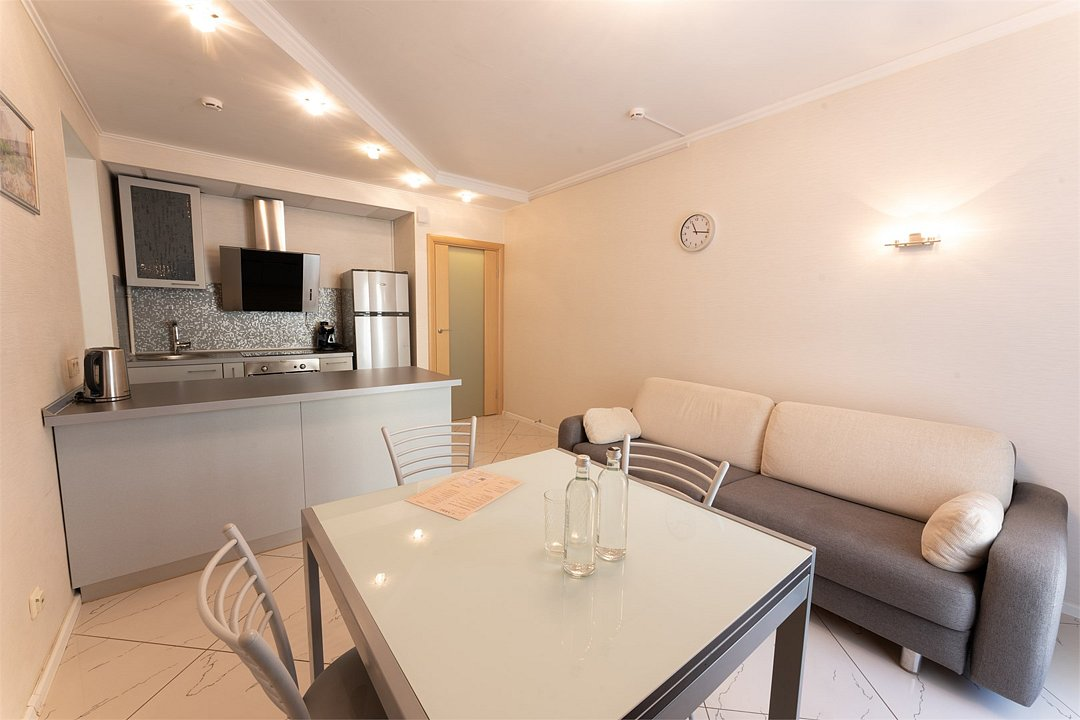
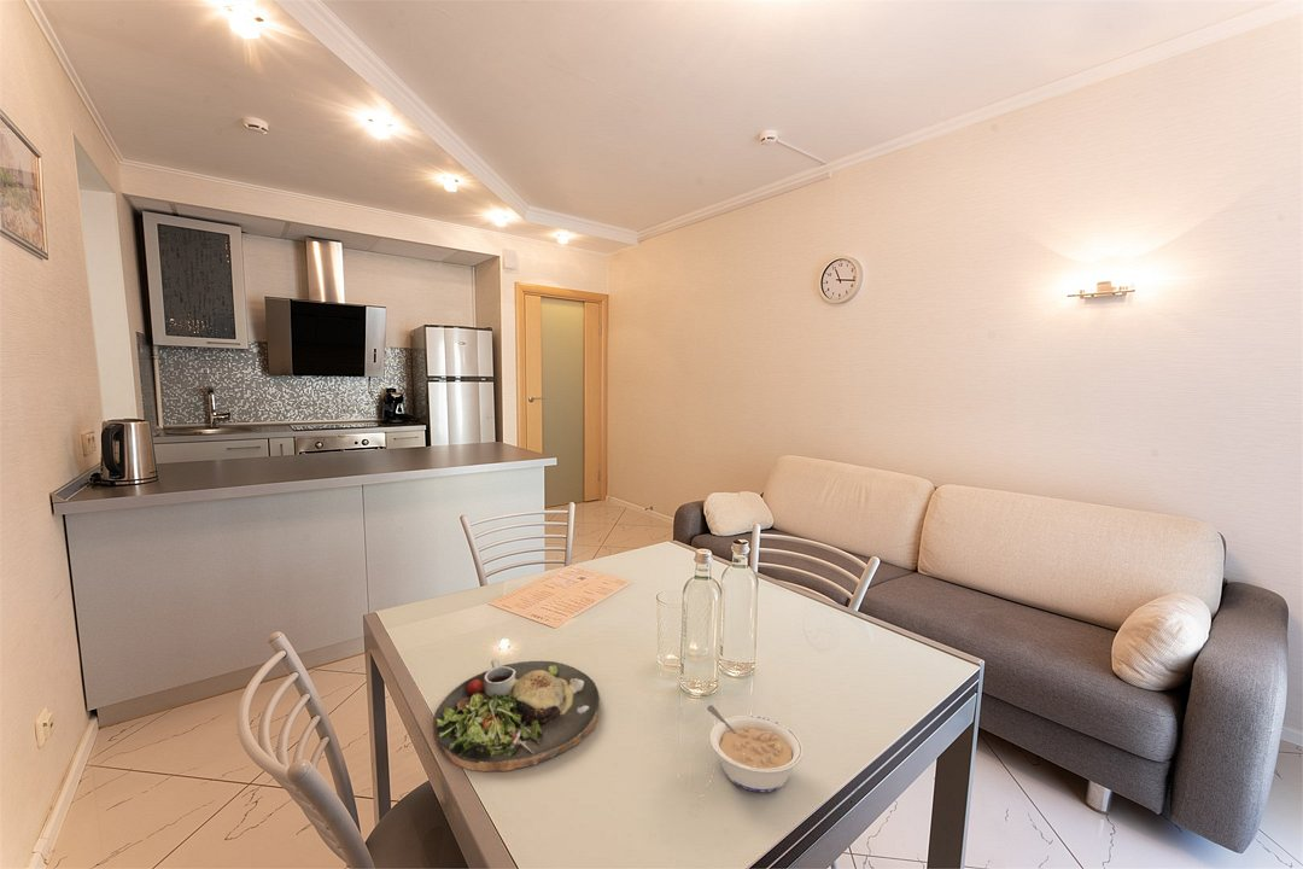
+ legume (750, 752)
+ dinner plate (519, 695)
